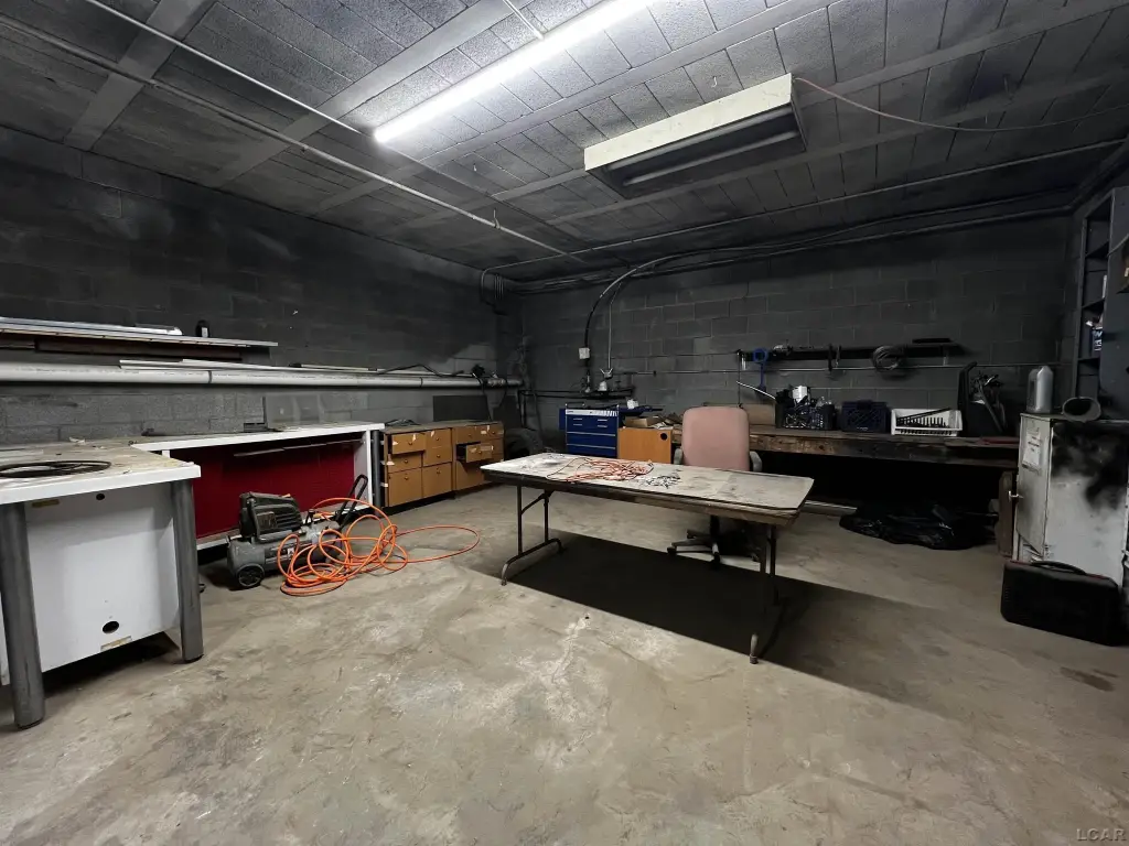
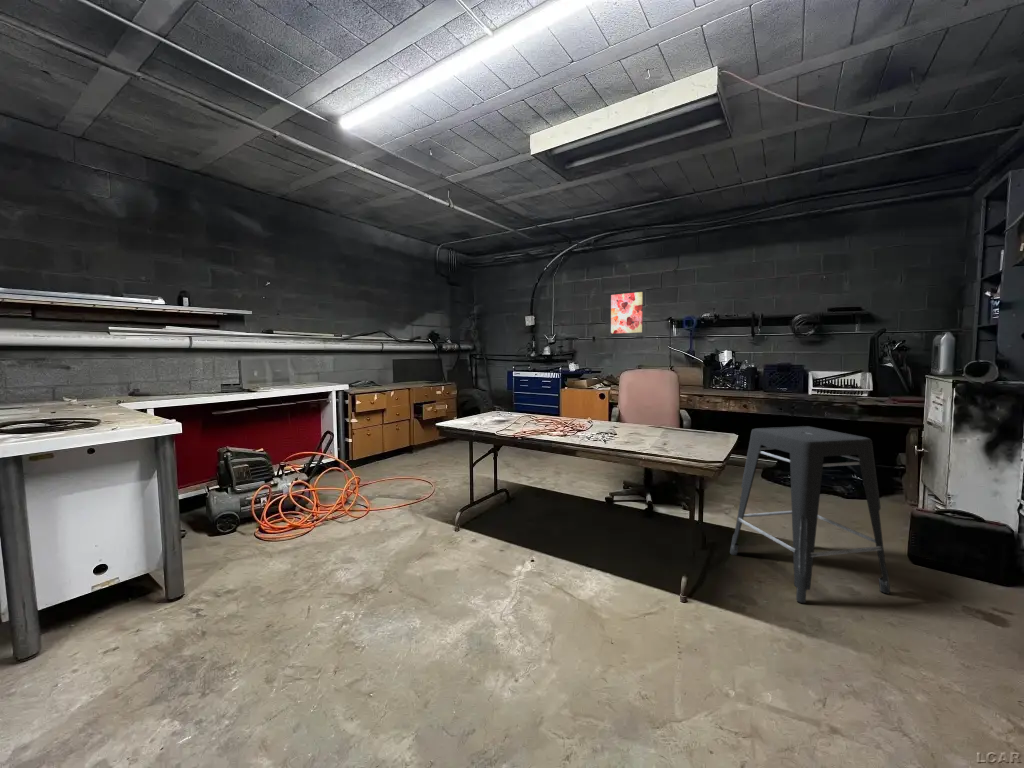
+ wall art (626, 313)
+ stool (805, 502)
